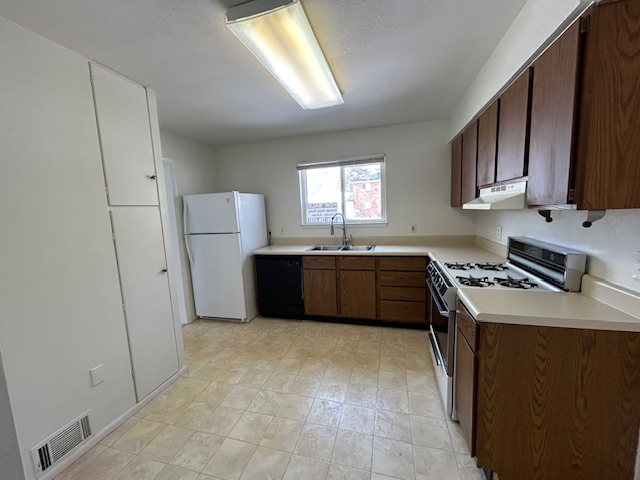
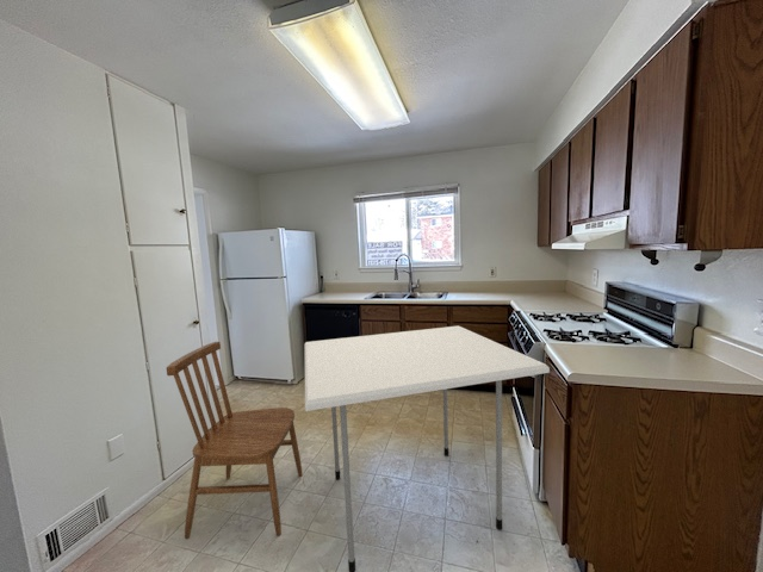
+ dining table (407, 394)
+ dining chair (242, 429)
